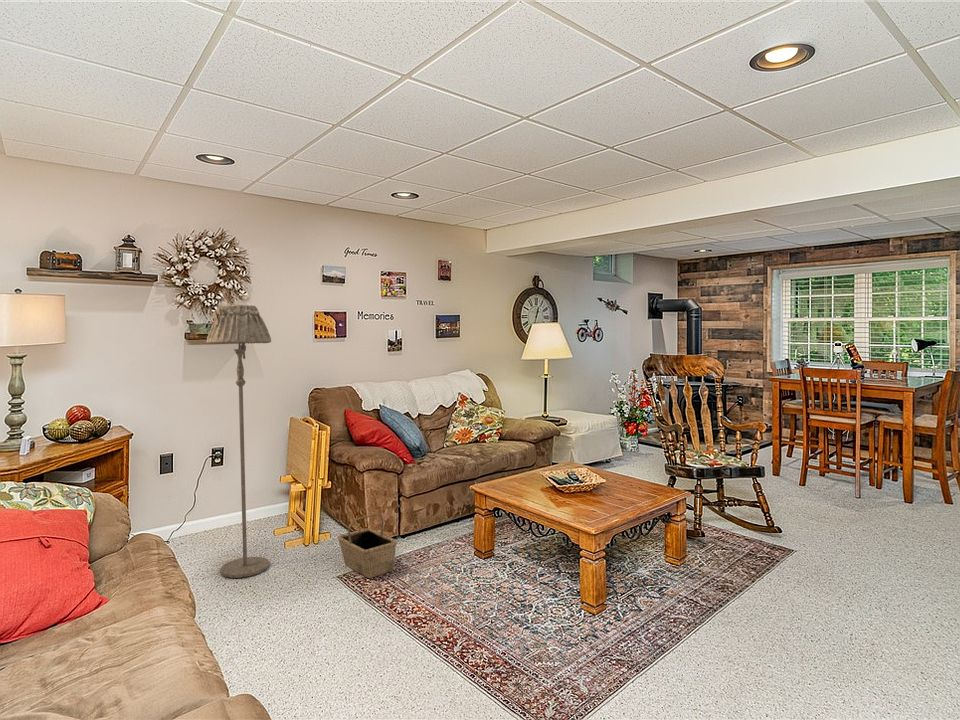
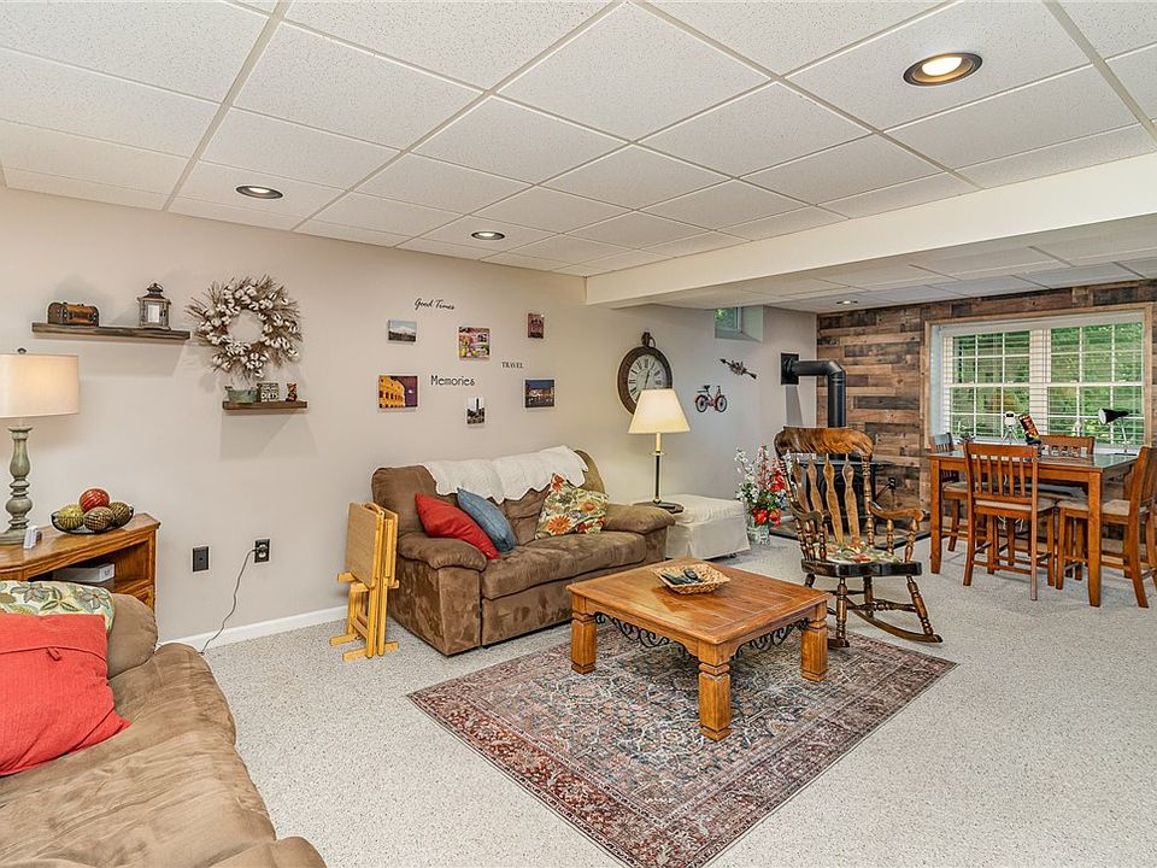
- floor lamp (242, 437)
- basket (367, 541)
